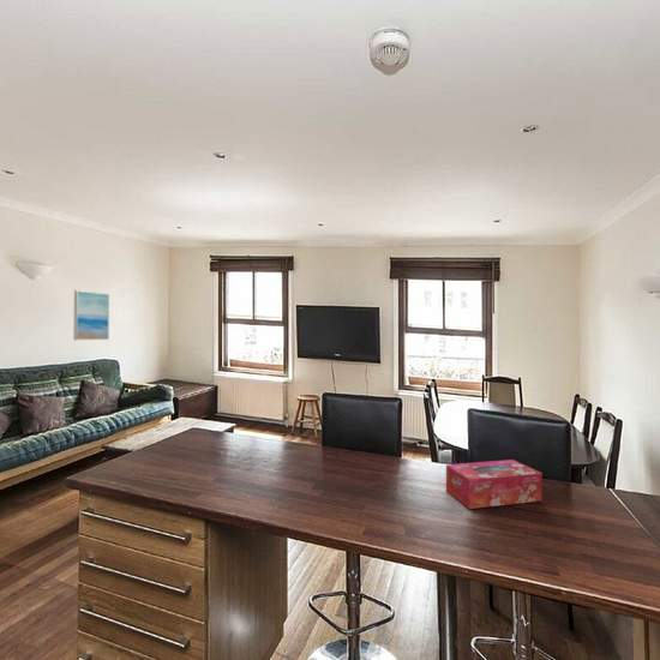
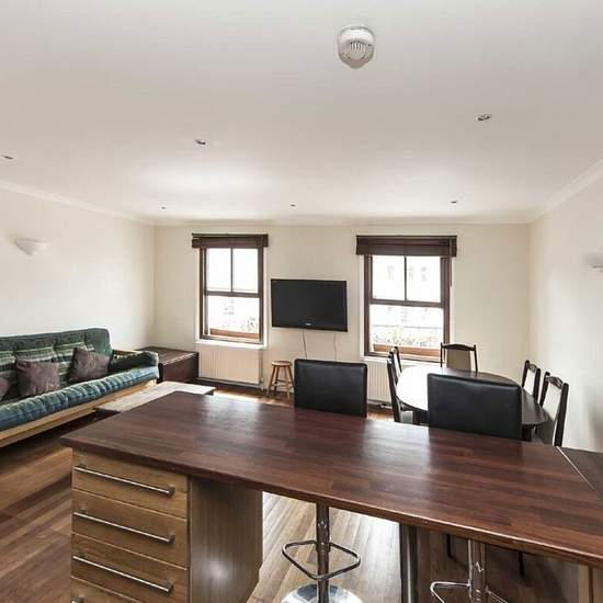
- wall art (91, 316)
- tissue box (492, 482)
